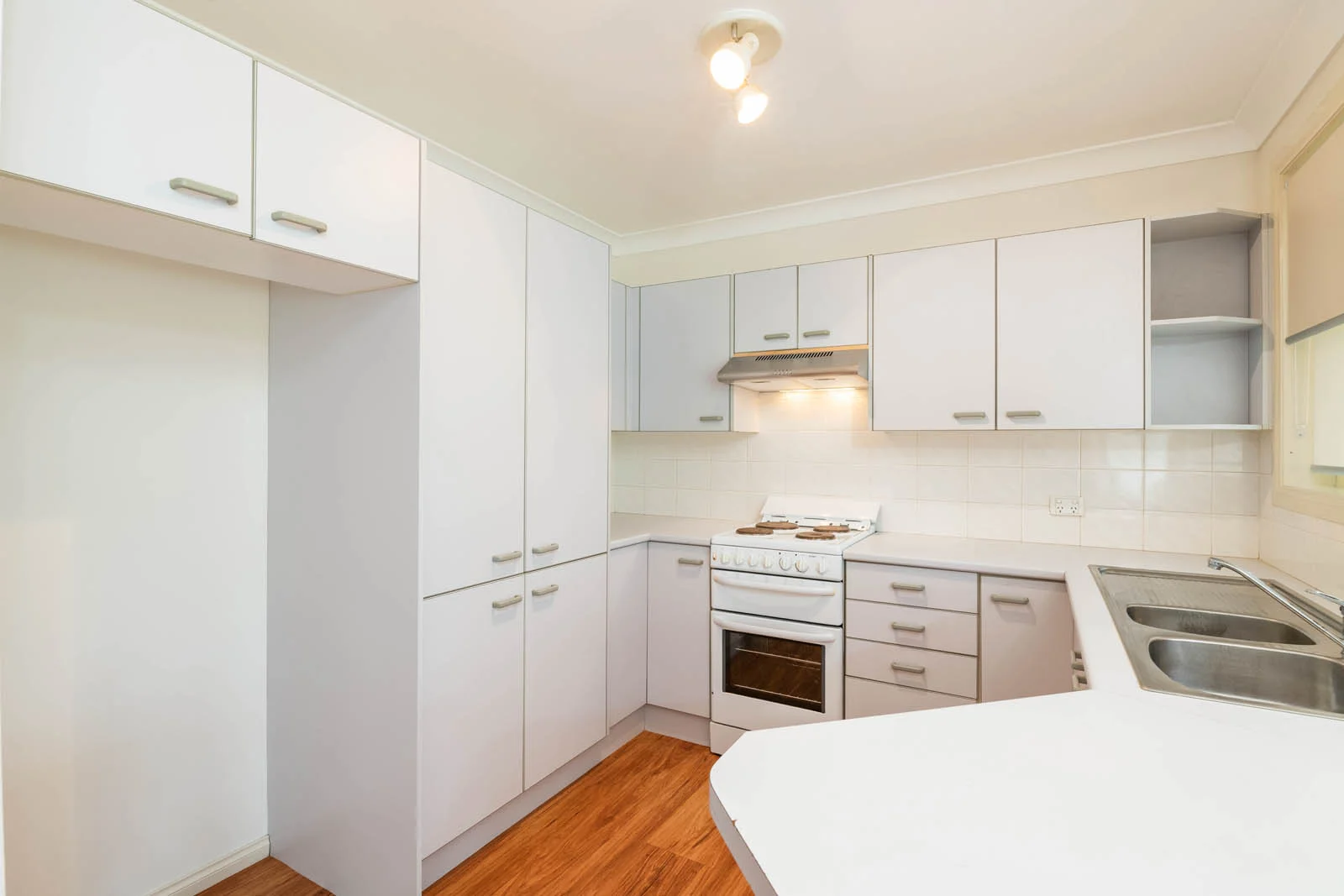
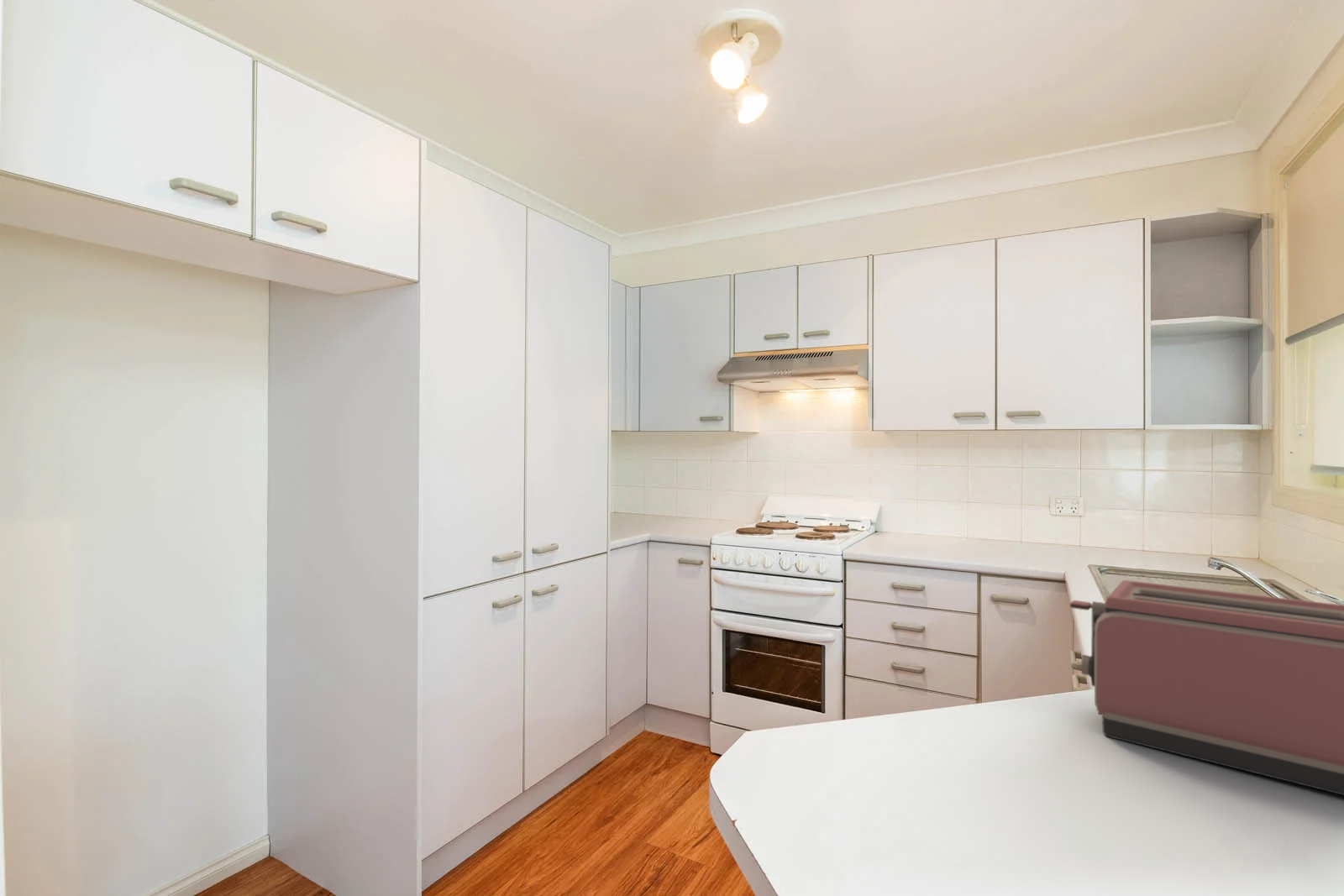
+ toaster (1214, 670)
